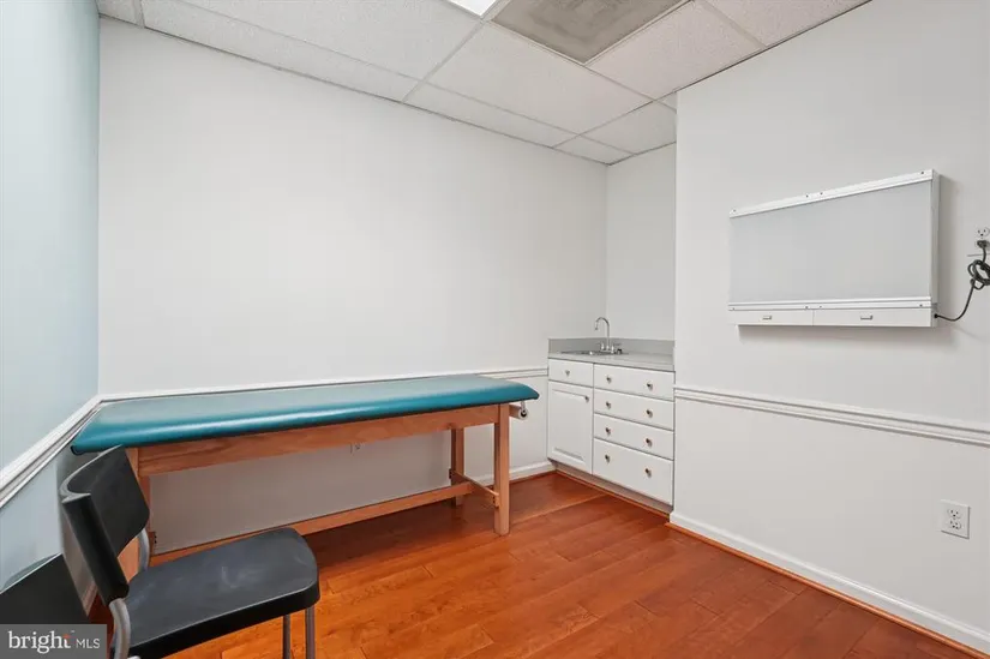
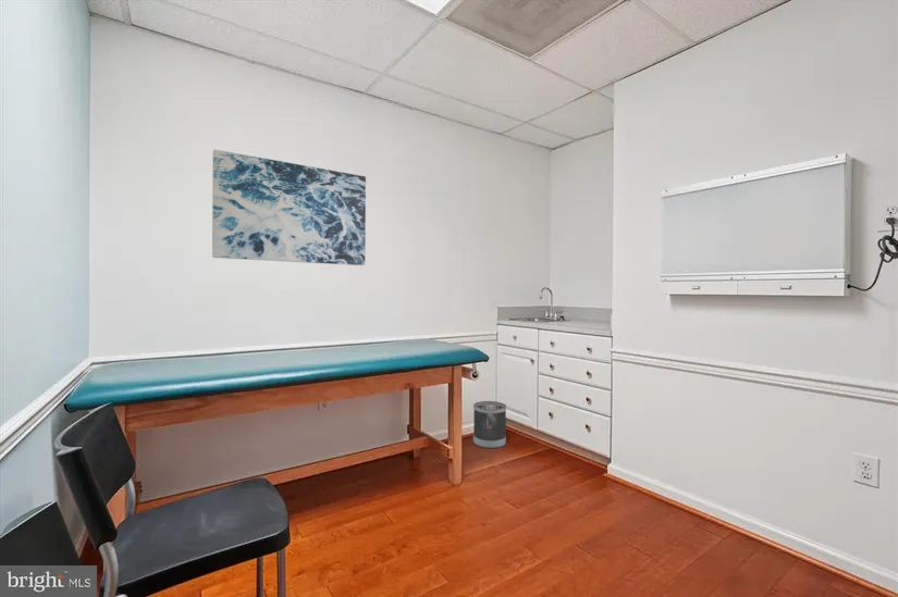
+ wall art (295, 213)
+ wastebasket (489, 423)
